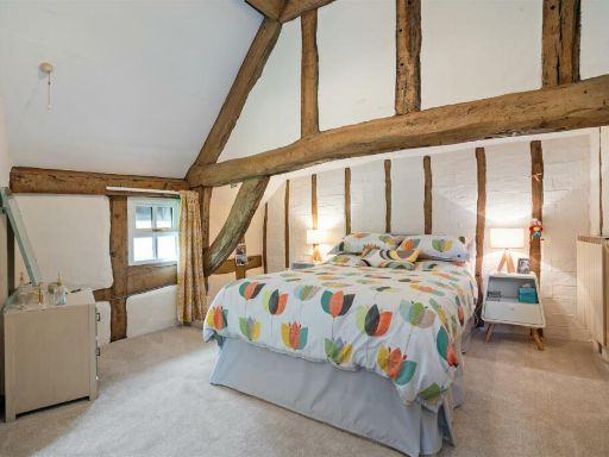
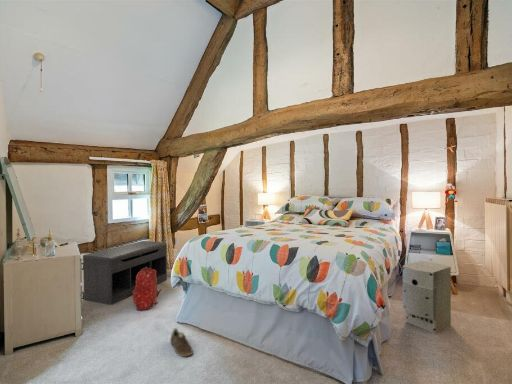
+ bench (129, 268)
+ backpack (149, 286)
+ sneaker (180, 341)
+ air purifier (426, 295)
